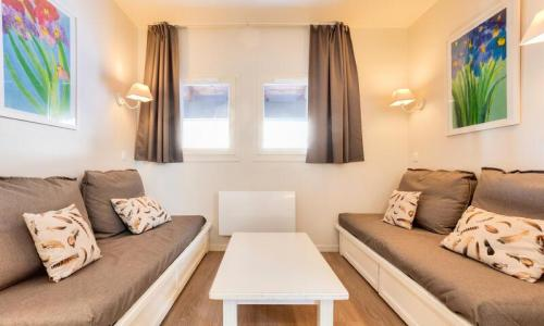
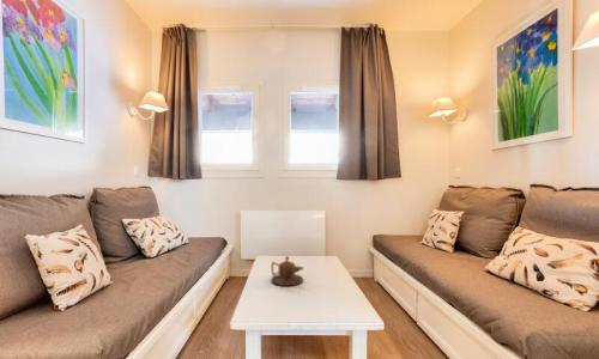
+ teapot (286, 268)
